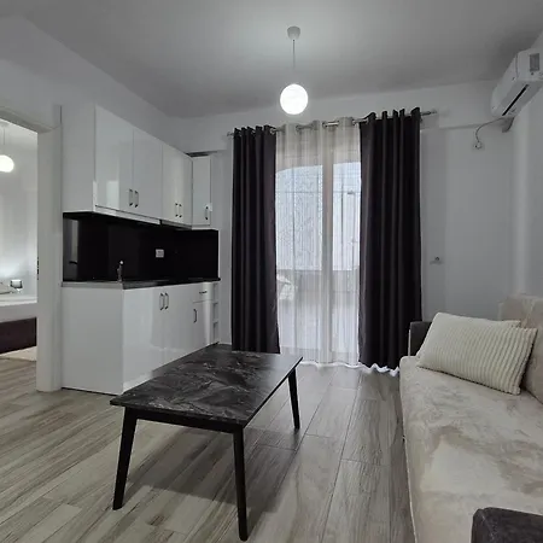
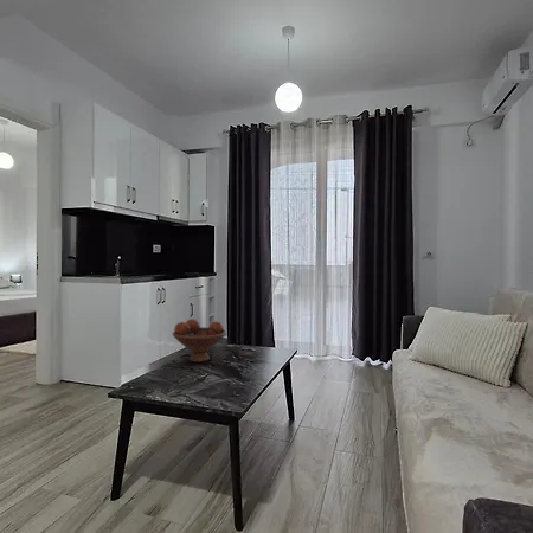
+ fruit bowl (199, 340)
